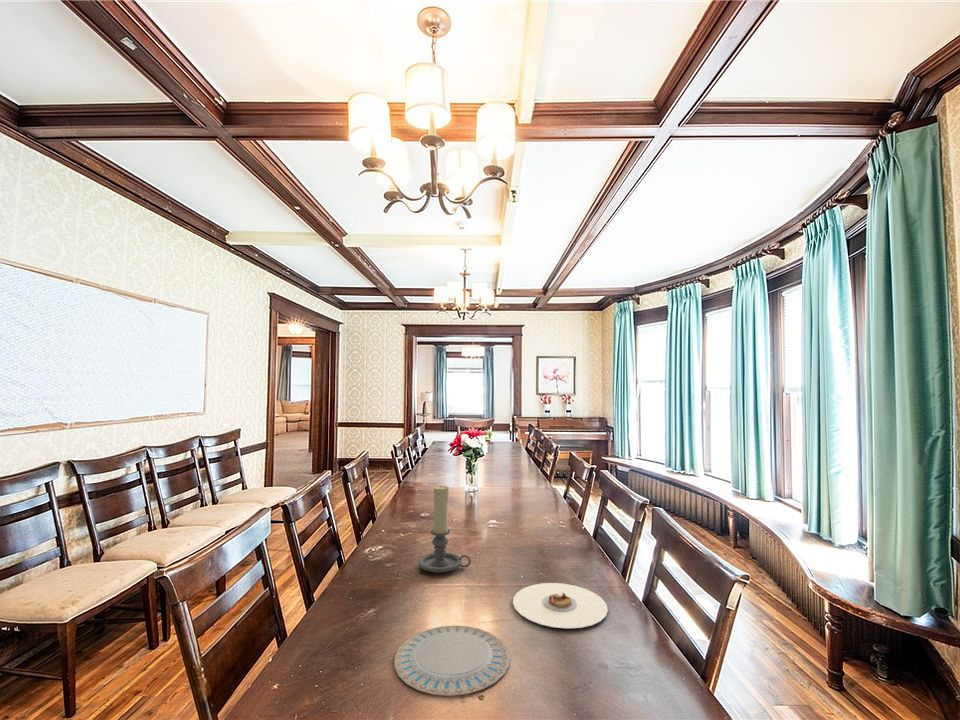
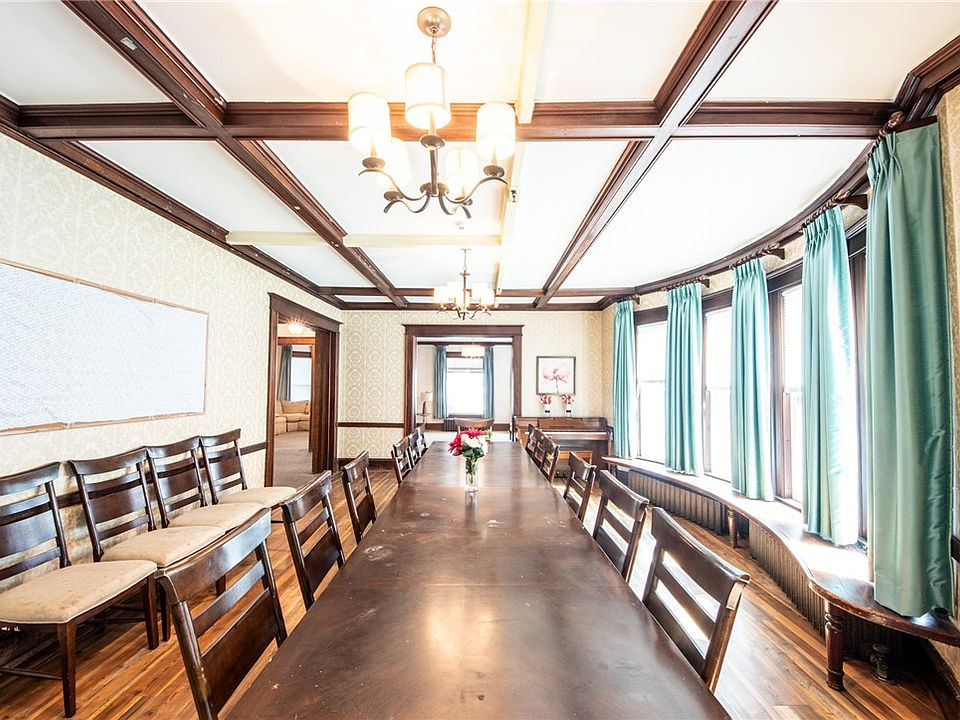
- candle holder (444, 526)
- chinaware (452, 653)
- plate (559, 599)
